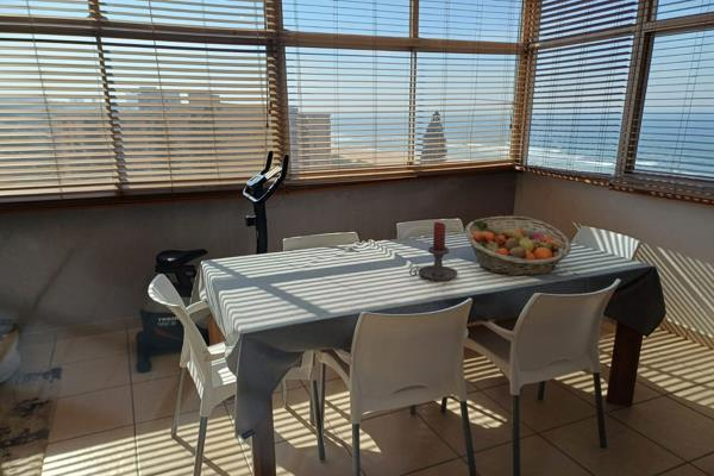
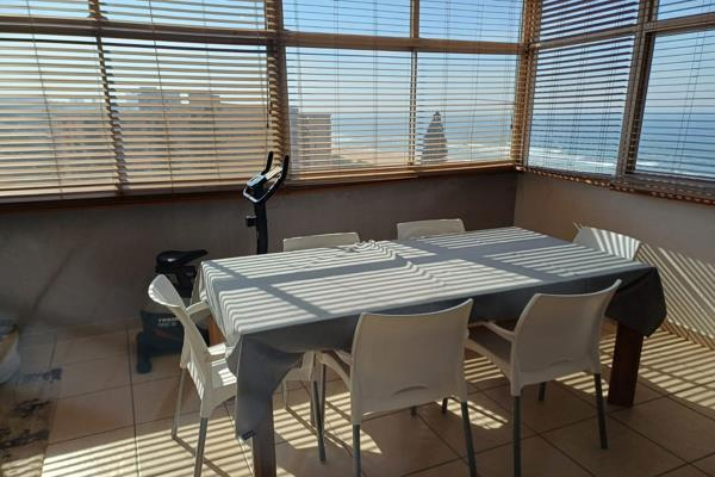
- fruit basket (515, 244)
- candle holder (433, 250)
